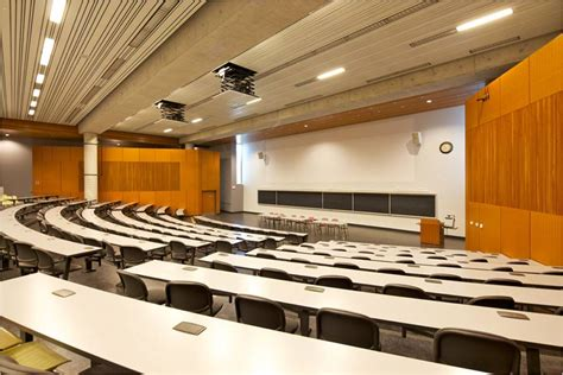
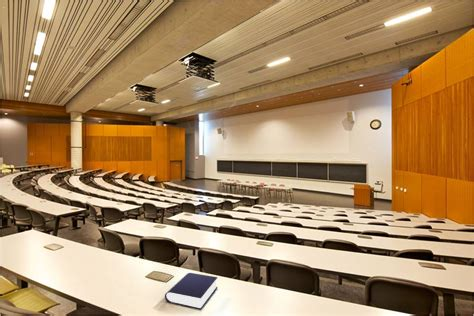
+ book (192, 289)
